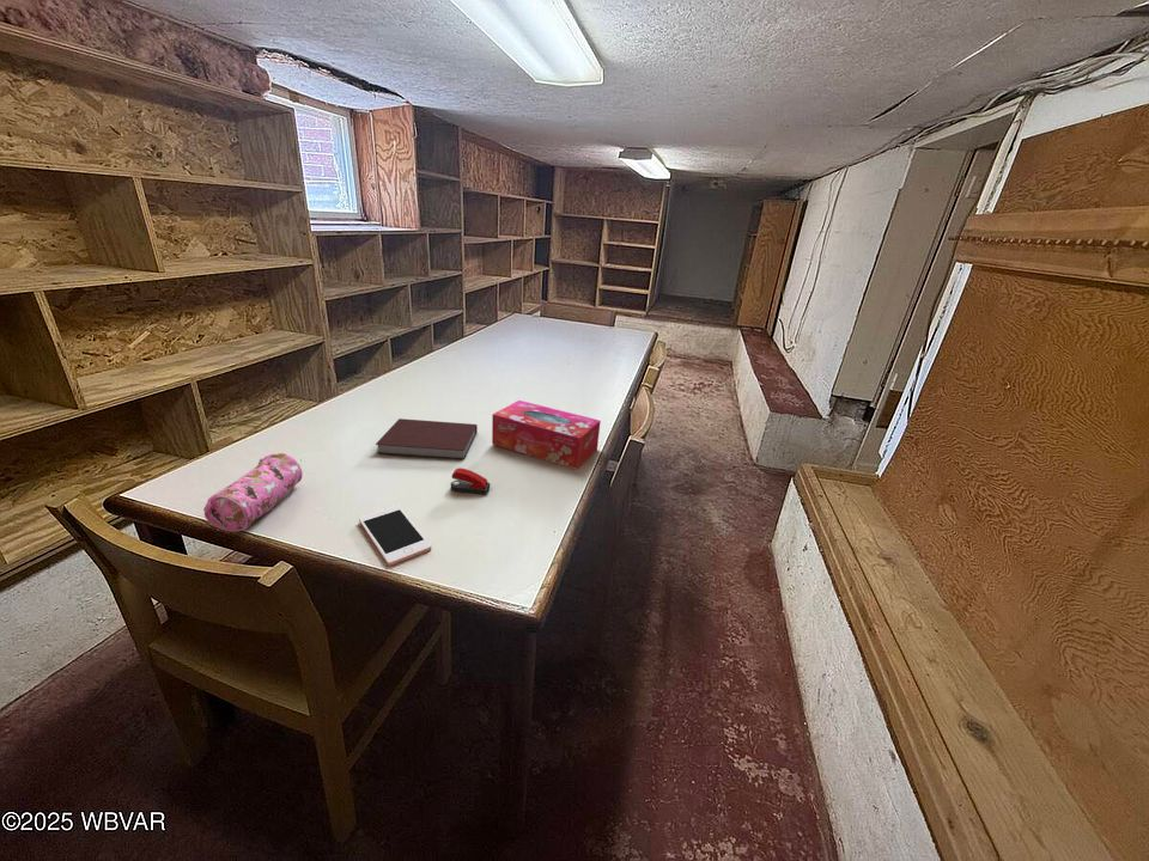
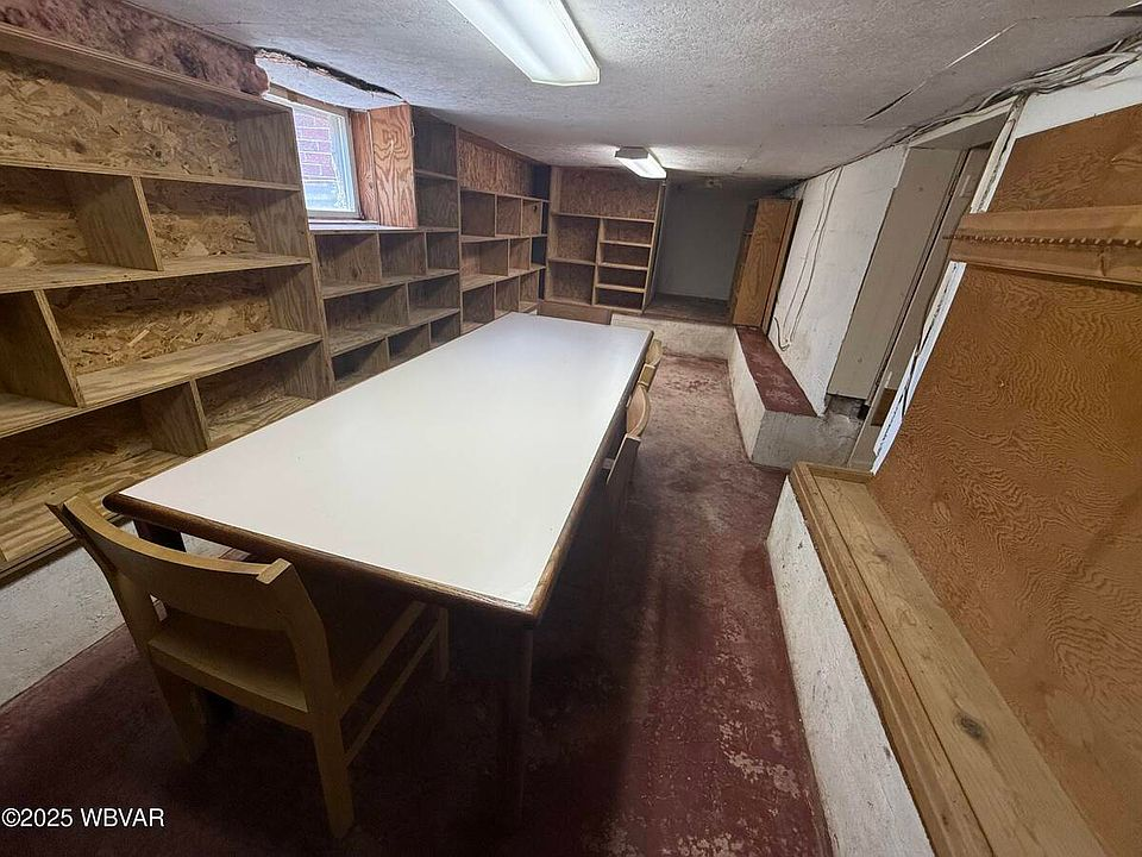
- pencil case (256, 489)
- tissue box (546, 432)
- notebook (430, 438)
- stapler (469, 480)
- cell phone (394, 532)
